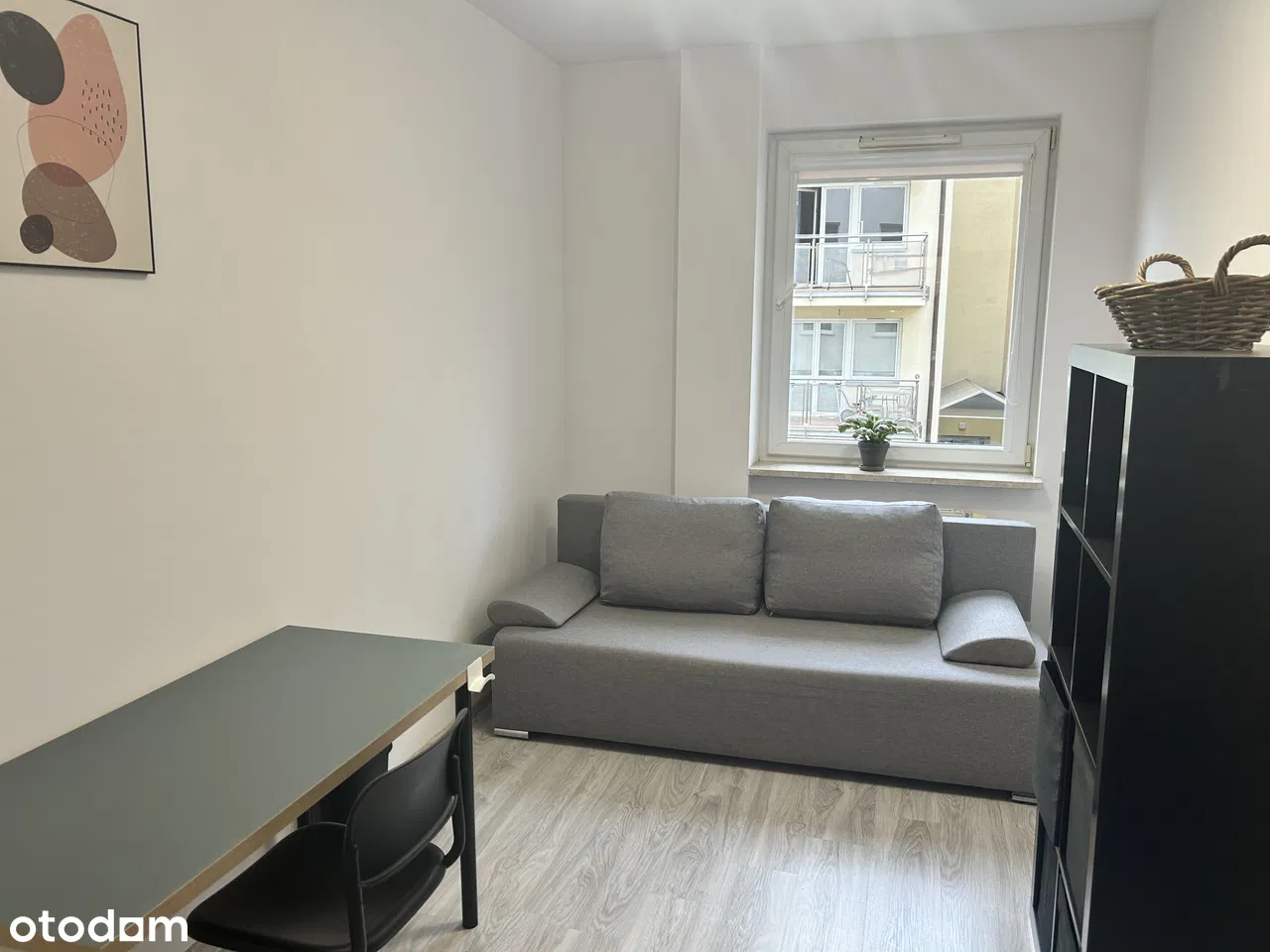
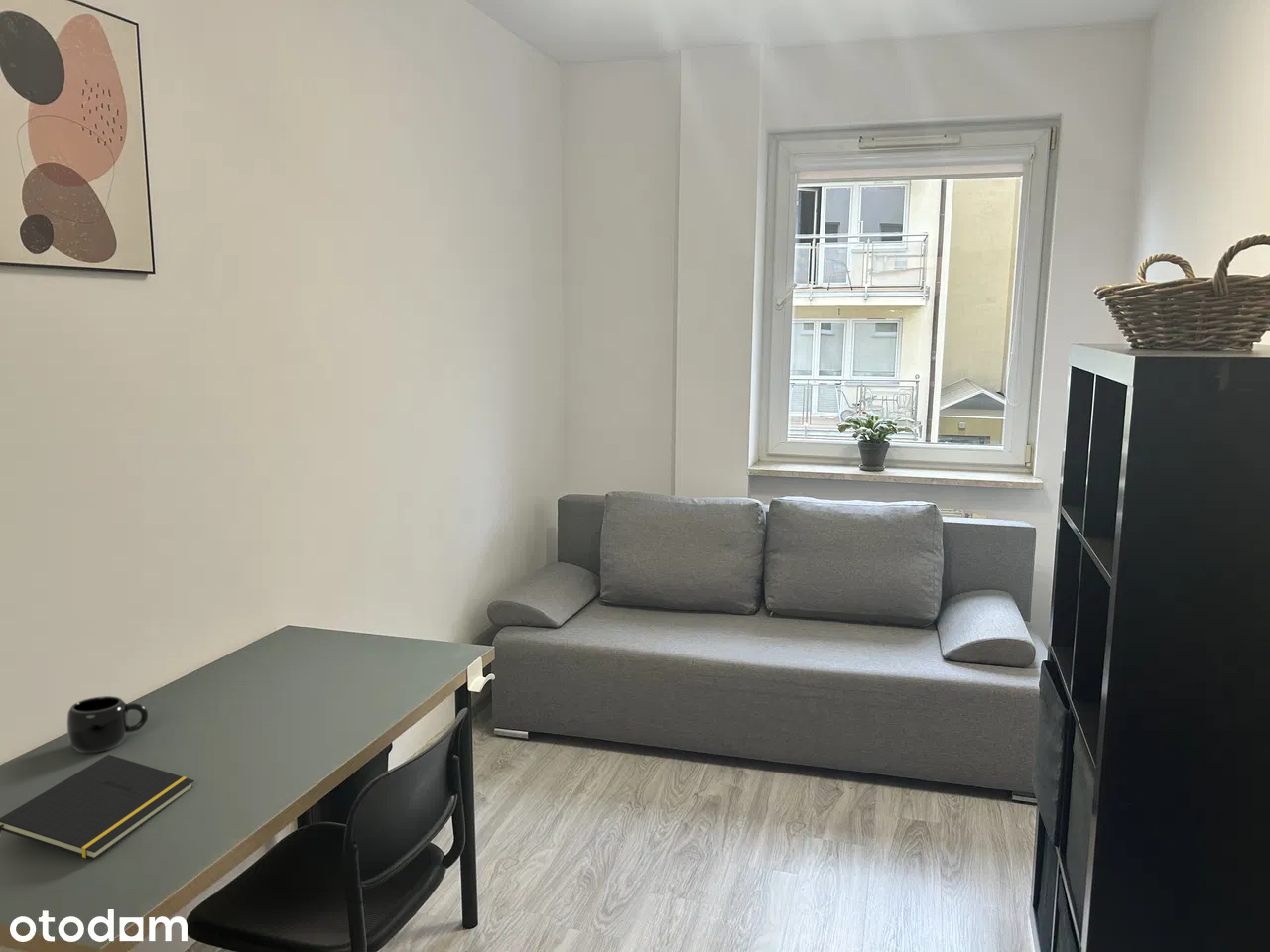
+ notepad (101, 802)
+ mug (104, 724)
